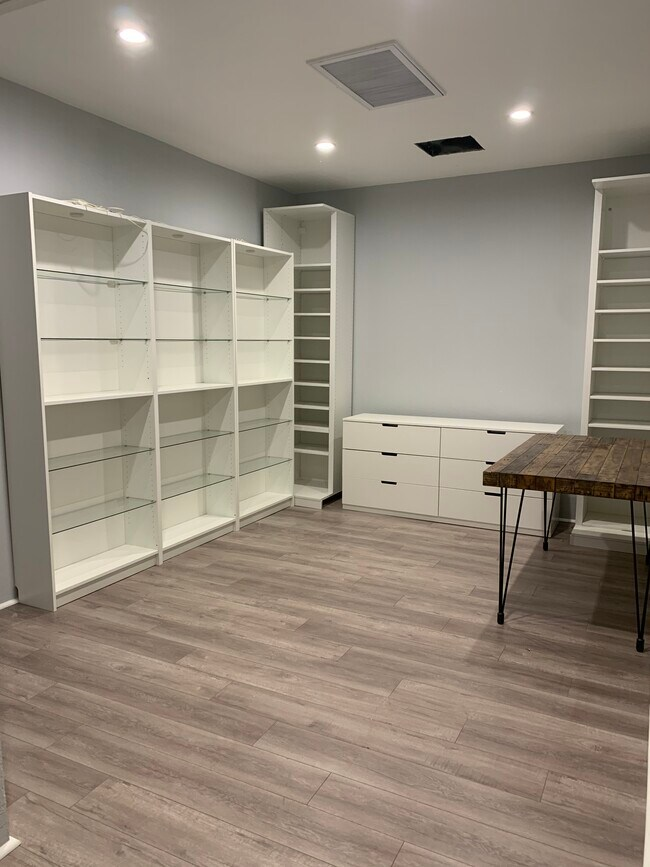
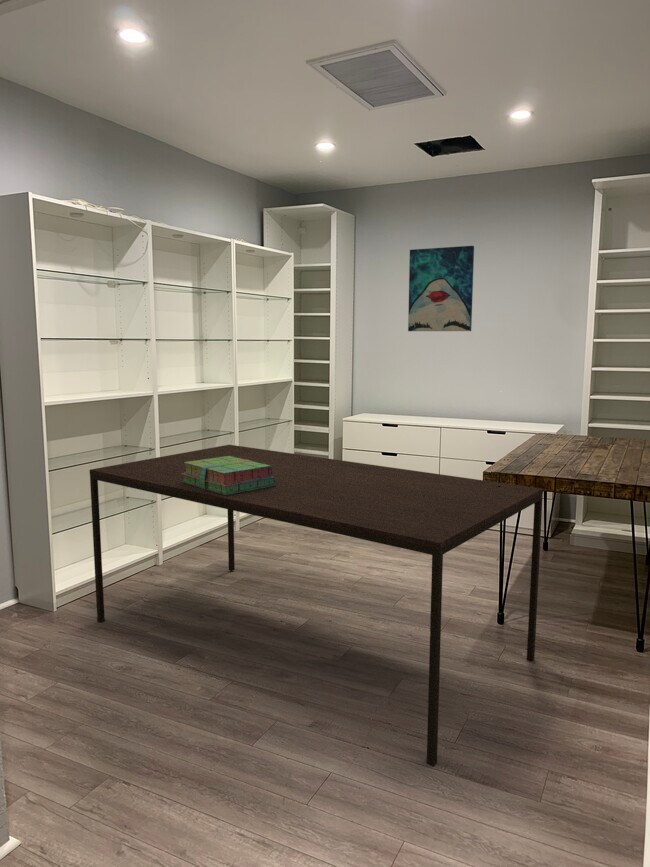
+ stack of books (227, 473)
+ wall art (440, 289)
+ dining table (309, 527)
